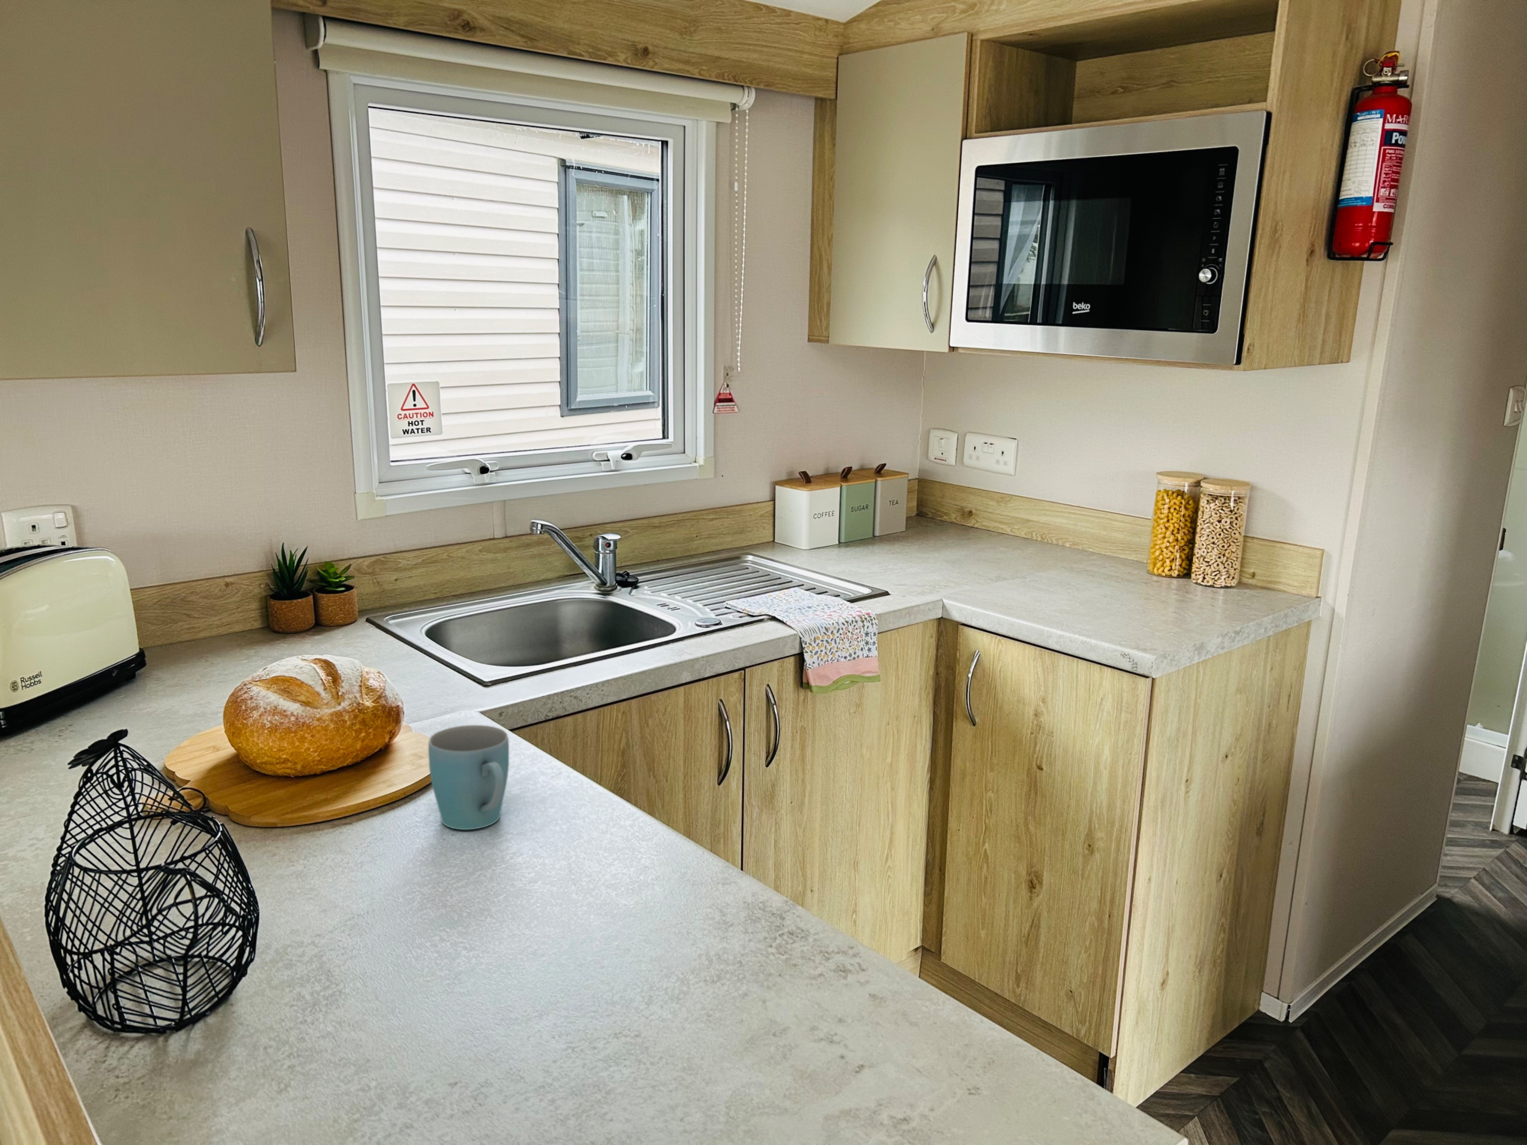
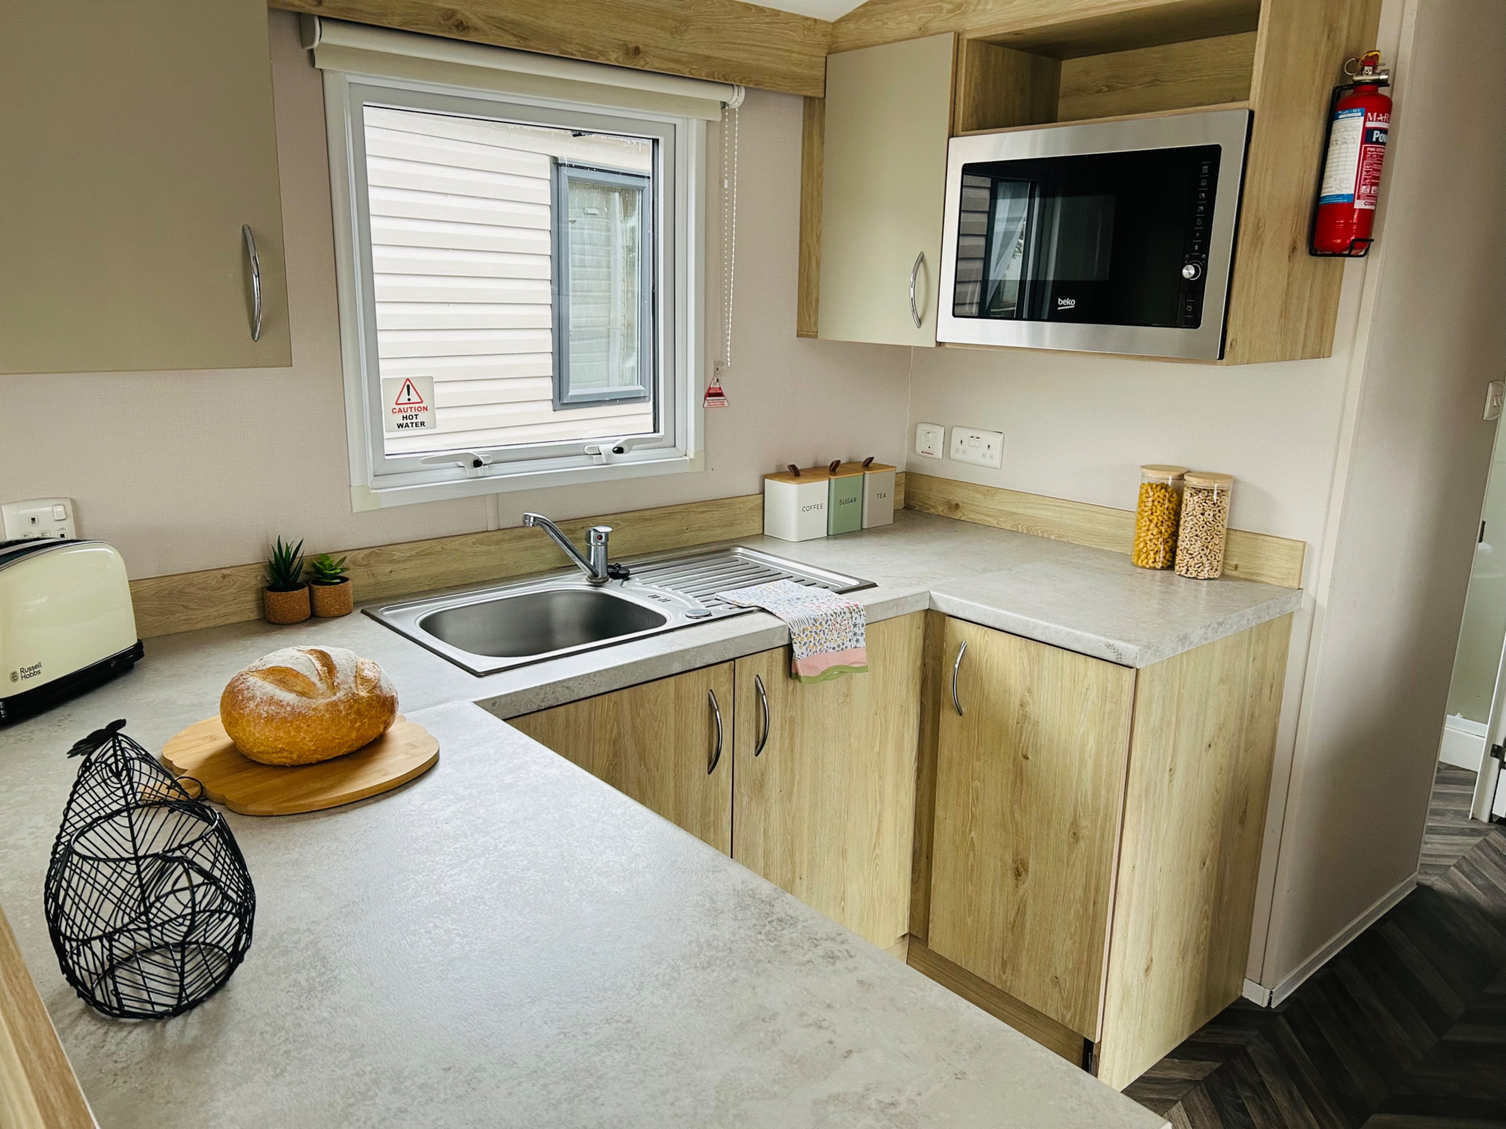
- mug (477, 783)
